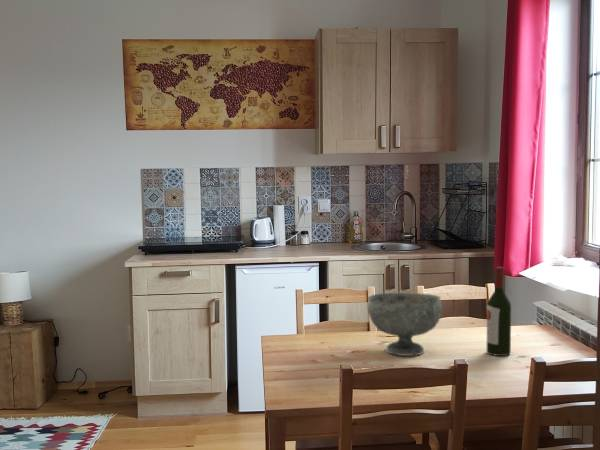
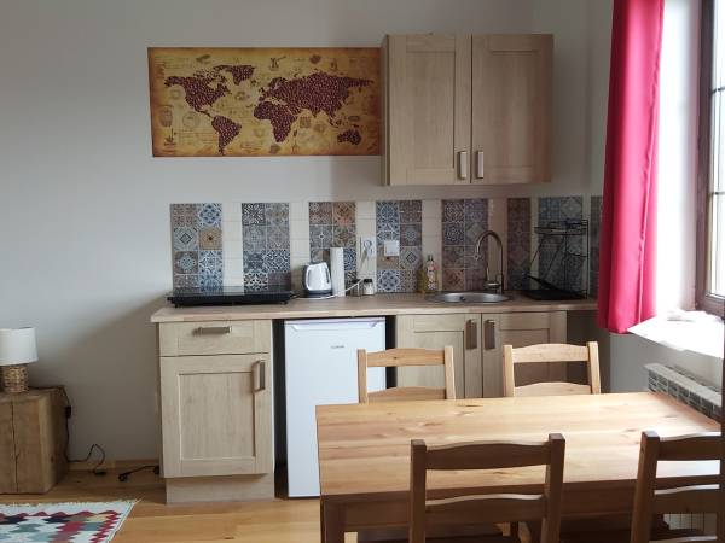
- wine bottle (498, 310)
- decorative bowl (404, 323)
